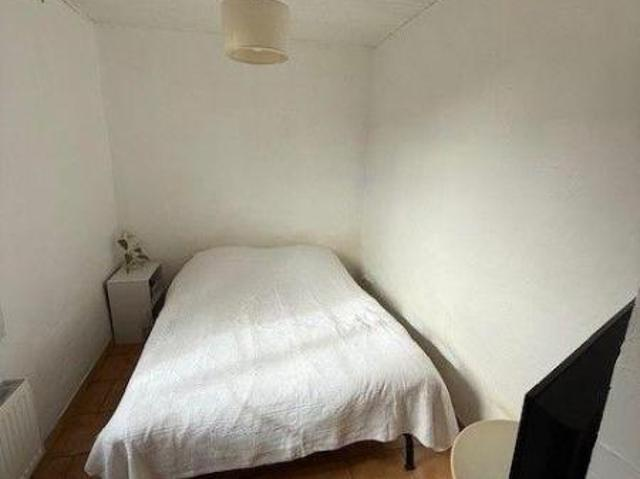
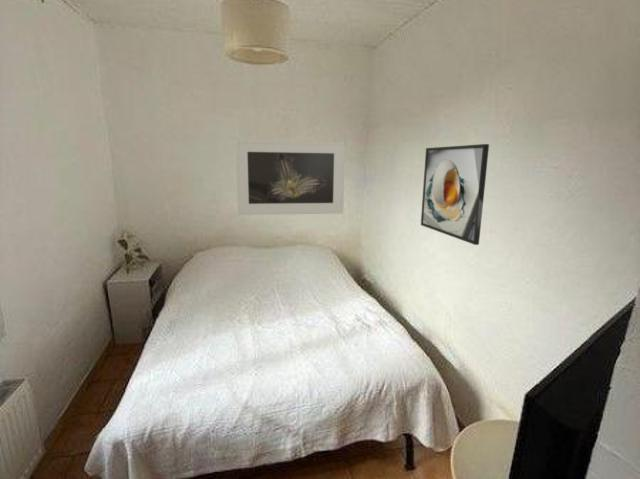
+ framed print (291, 178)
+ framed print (449, 191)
